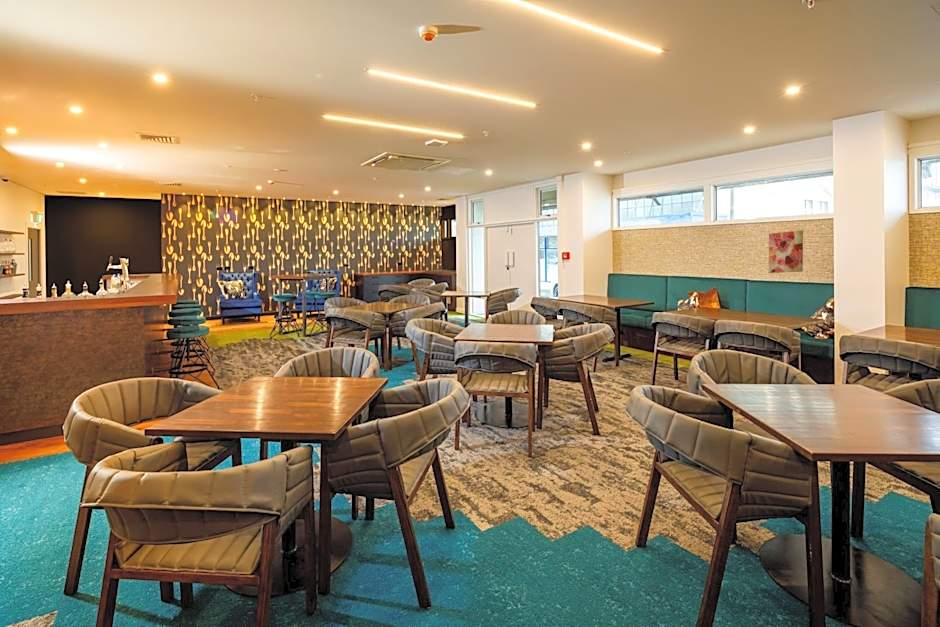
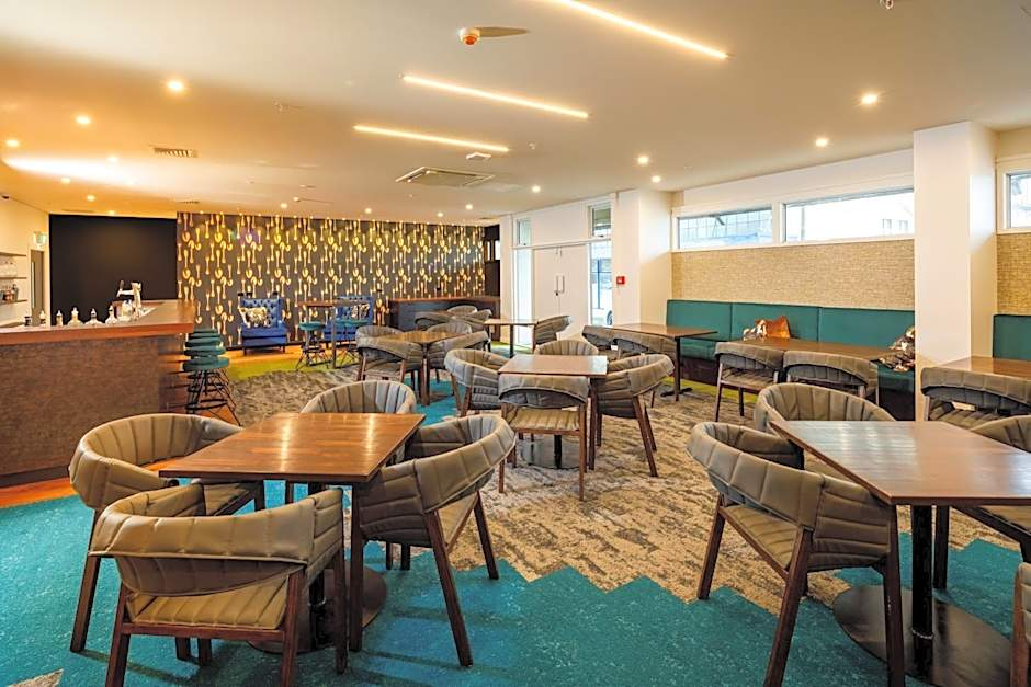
- wall art (785, 252)
